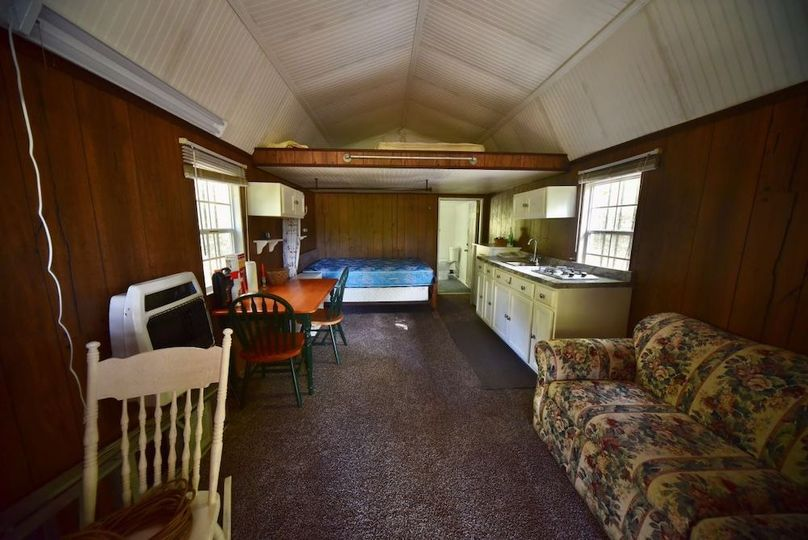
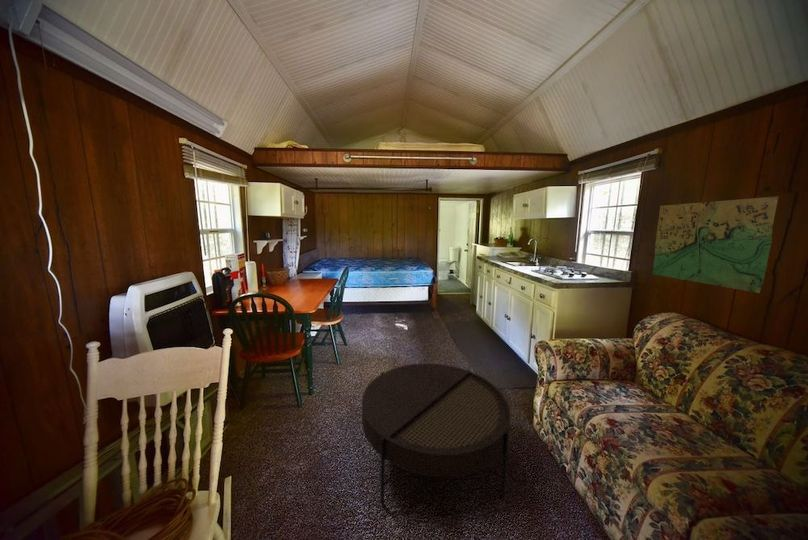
+ map (702, 242)
+ coffee table (433, 425)
